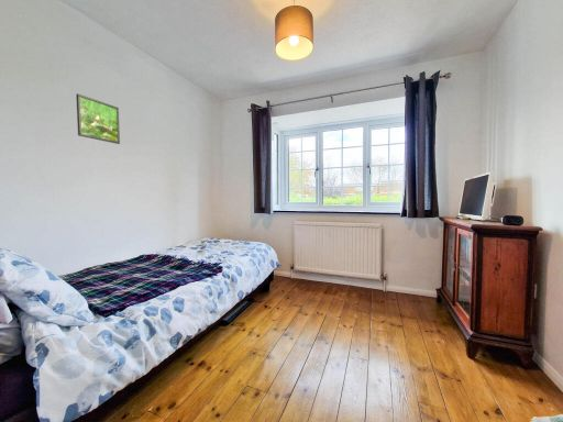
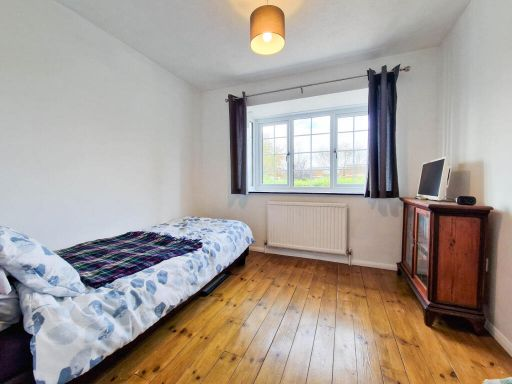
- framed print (99, 120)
